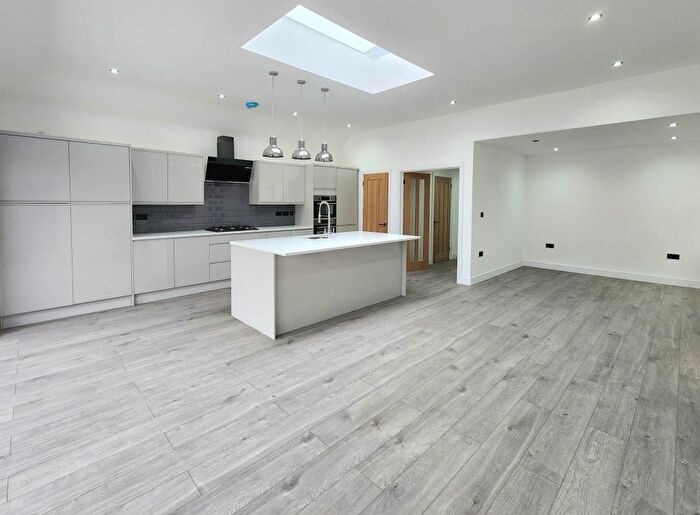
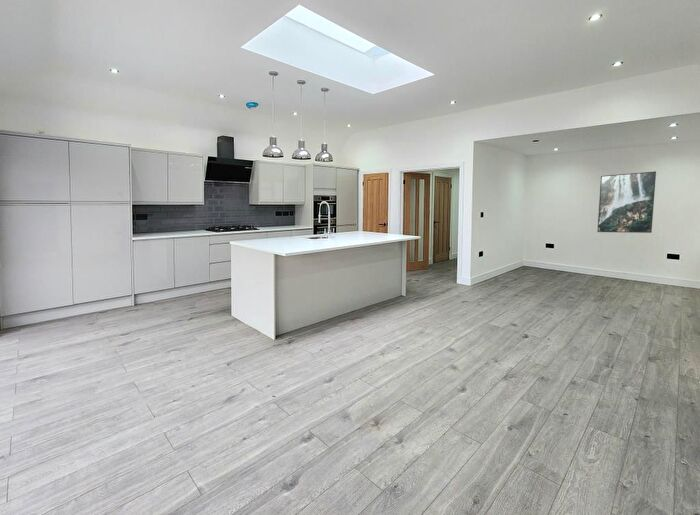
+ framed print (625, 203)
